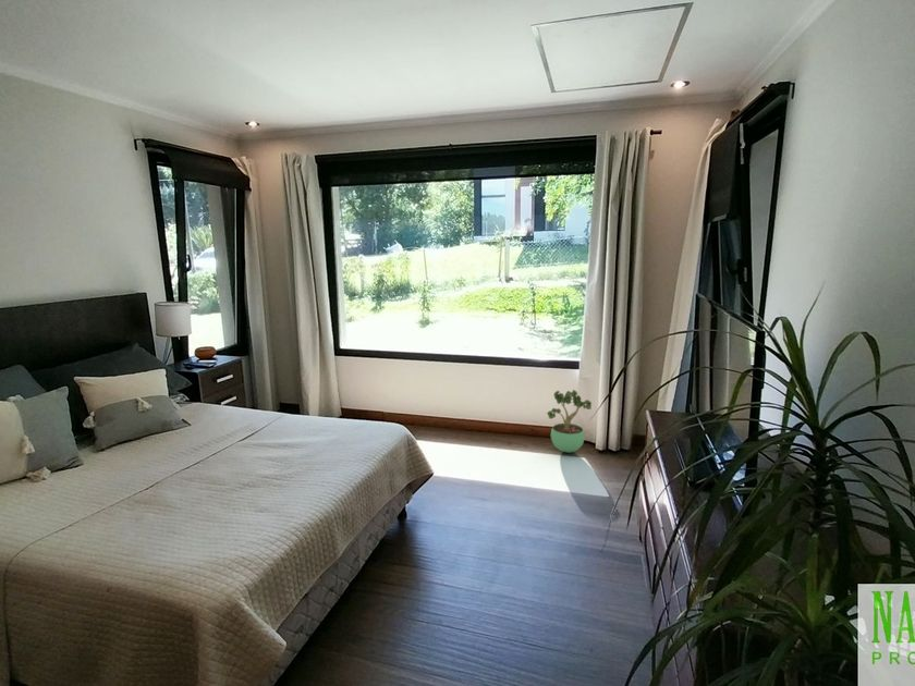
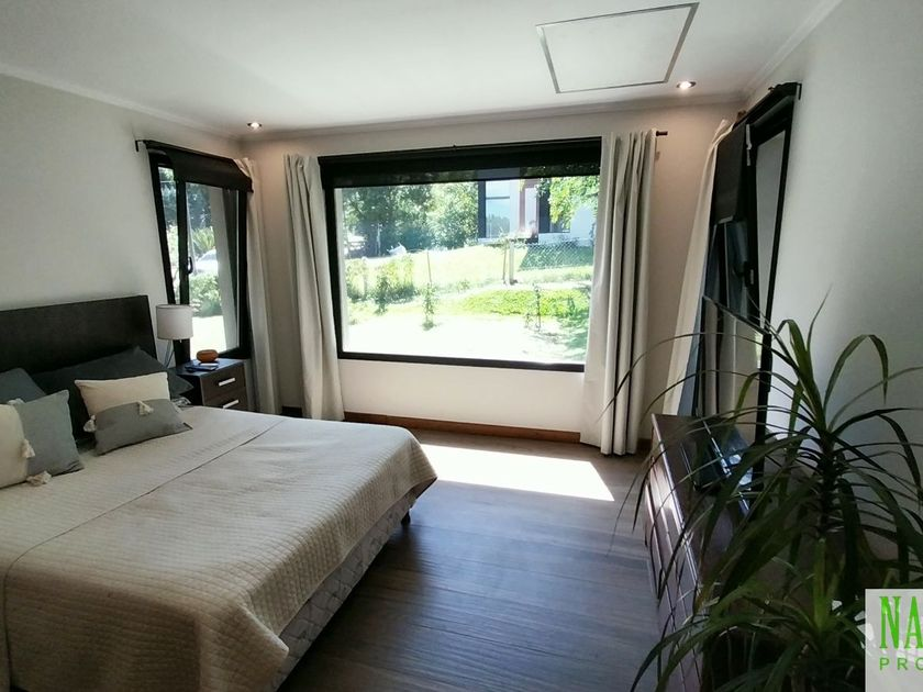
- potted plant (570, 420)
